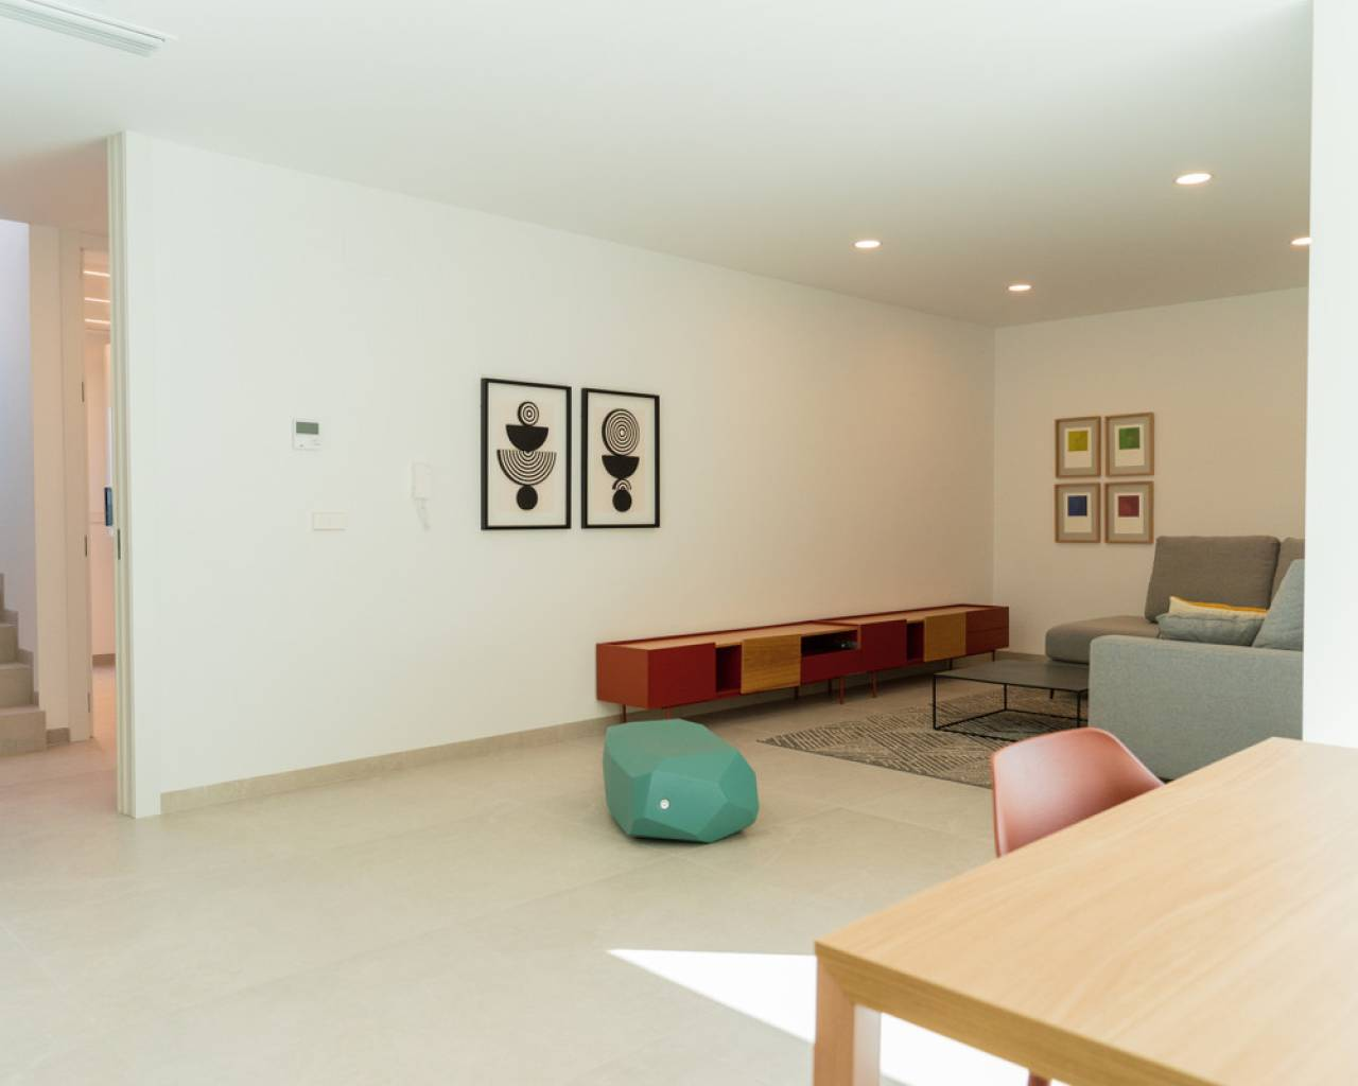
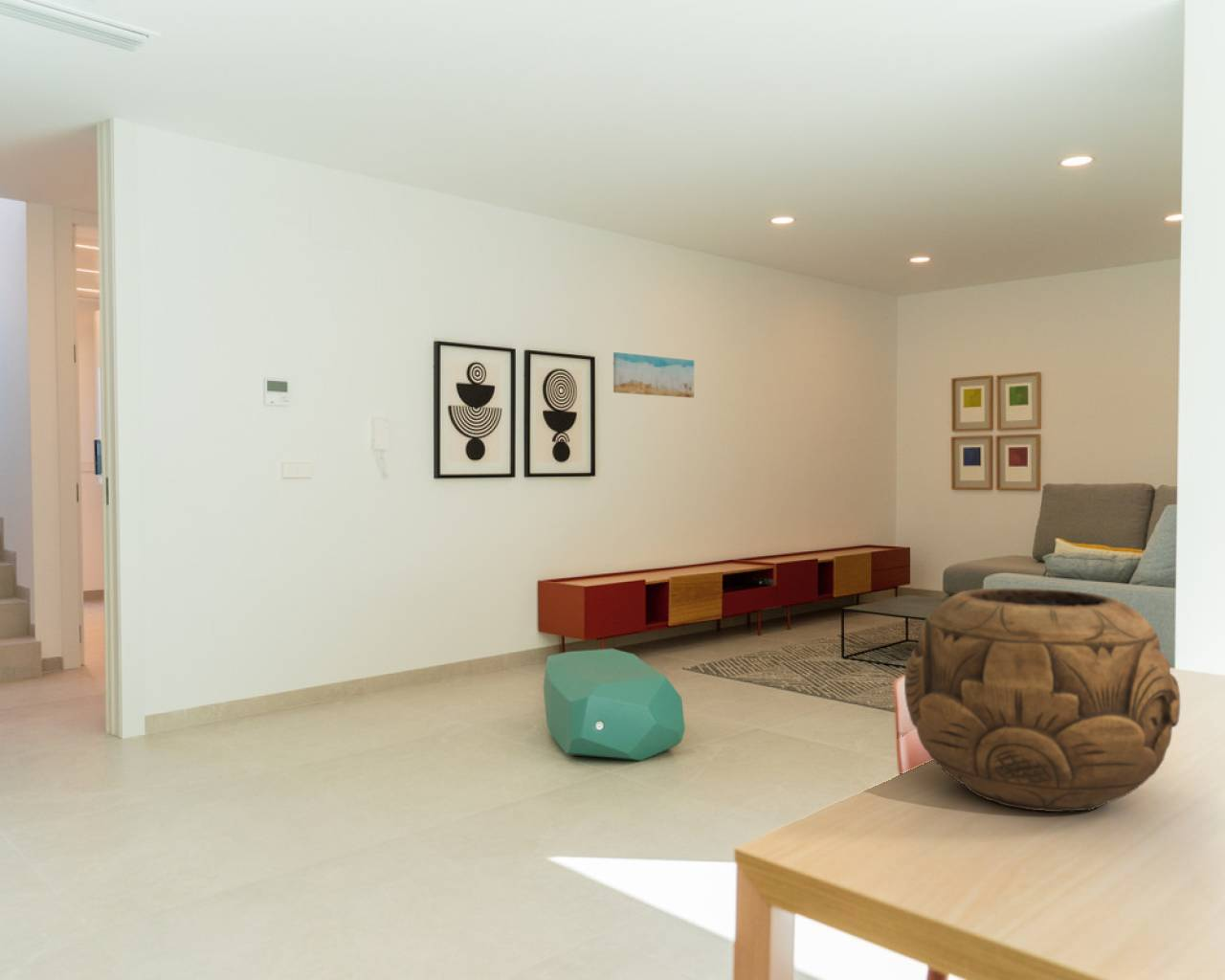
+ decorative bowl (1035, 693)
+ wall art (654, 375)
